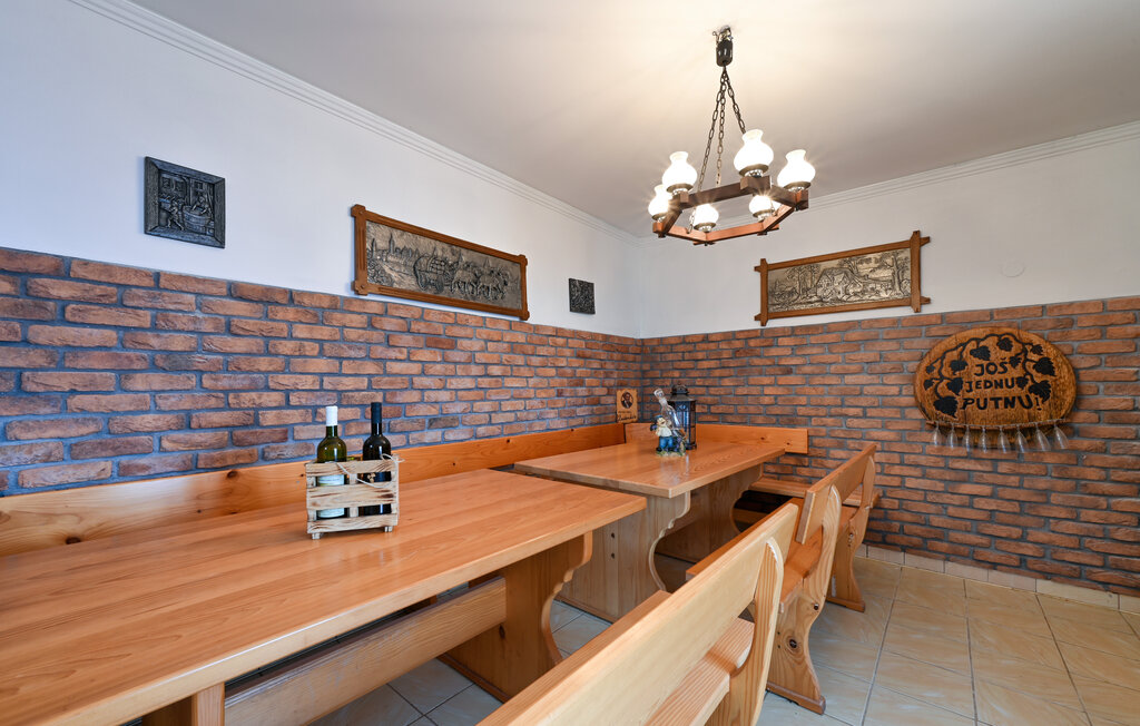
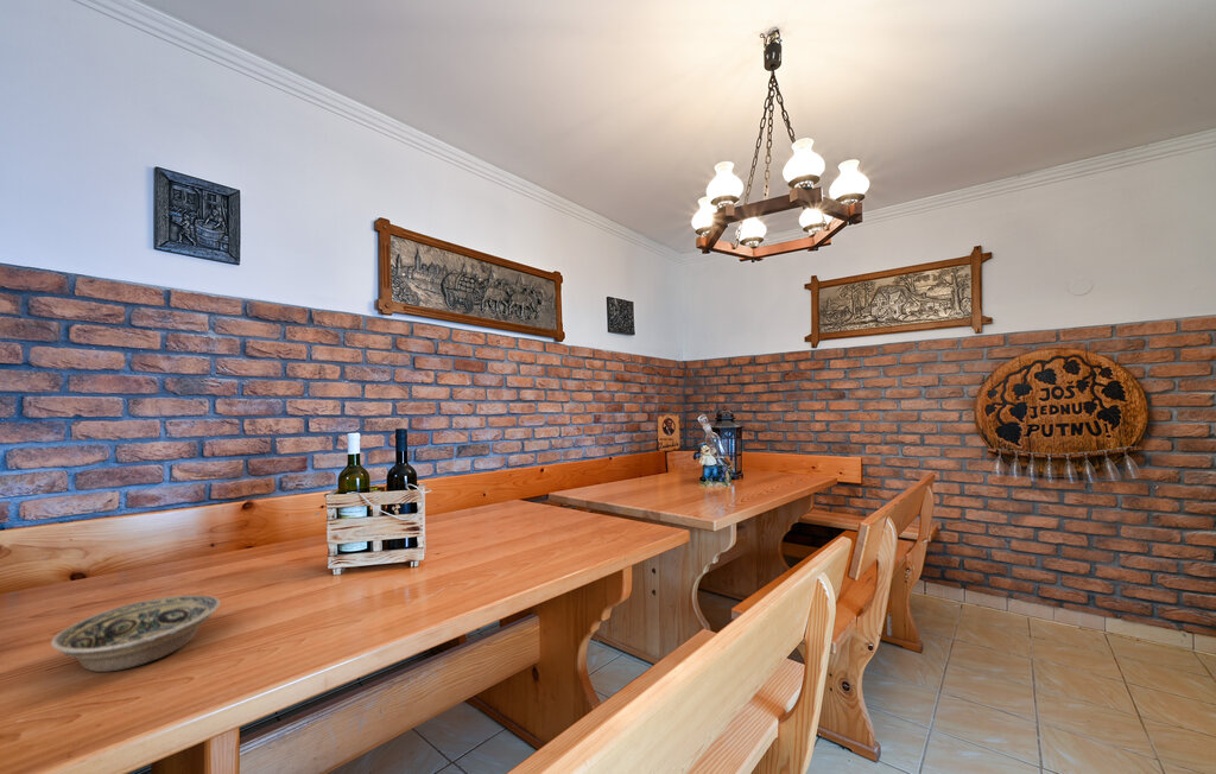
+ bowl (142, 634)
